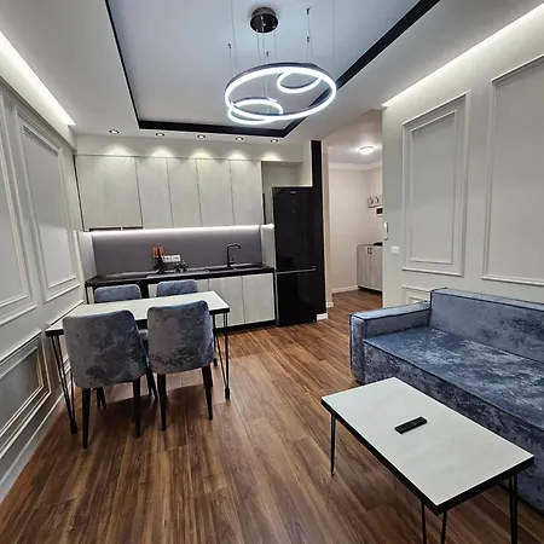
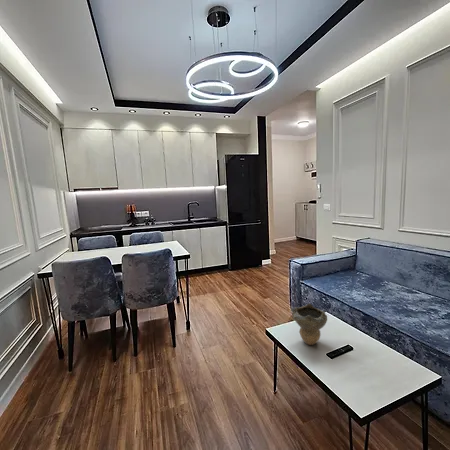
+ decorative bowl (309, 325)
